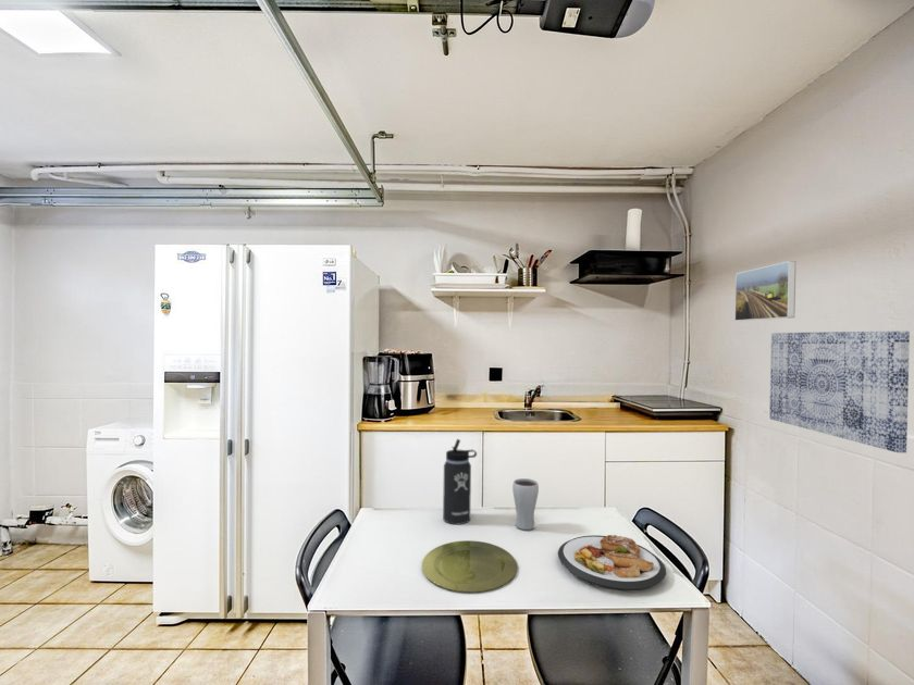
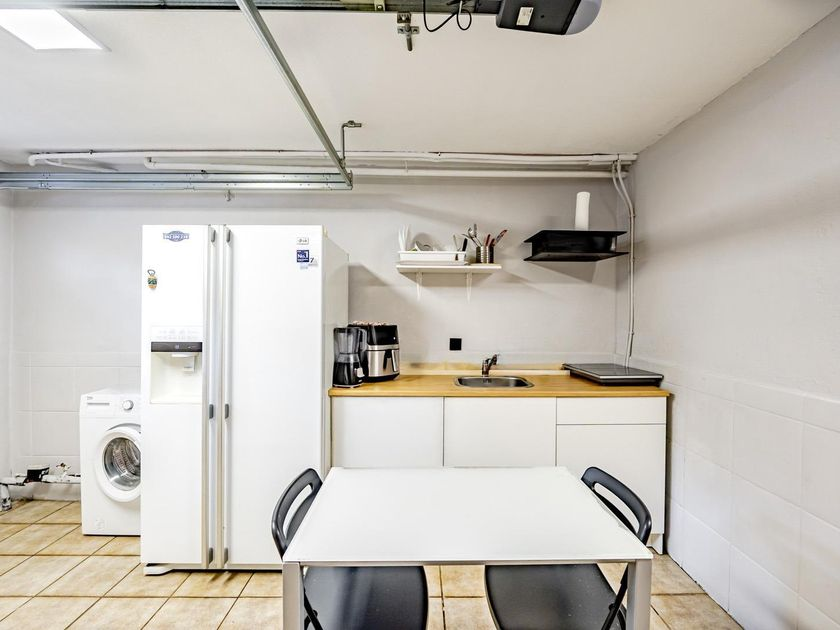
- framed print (762, 294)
- drinking glass (524, 503)
- plate (469, 564)
- plate (609, 557)
- wall art (827, 382)
- thermos bottle (459, 478)
